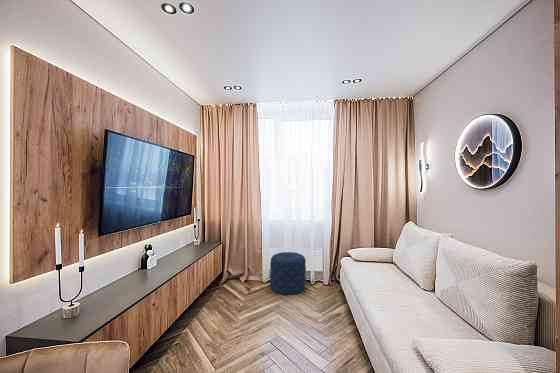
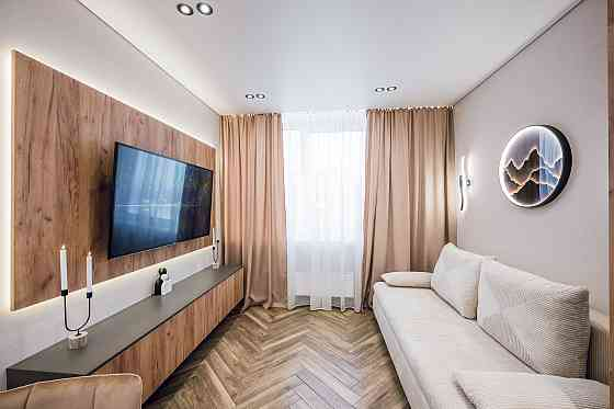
- pouf (287, 271)
